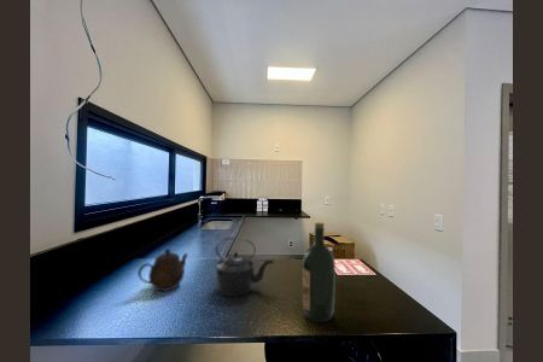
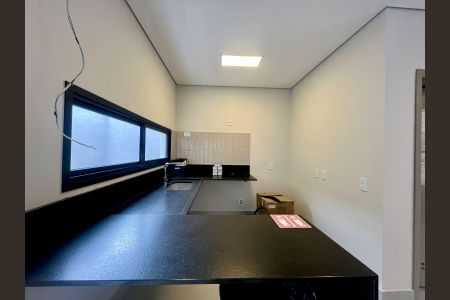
- kettle (244, 262)
- teapot (164, 268)
- wine bottle (319, 269)
